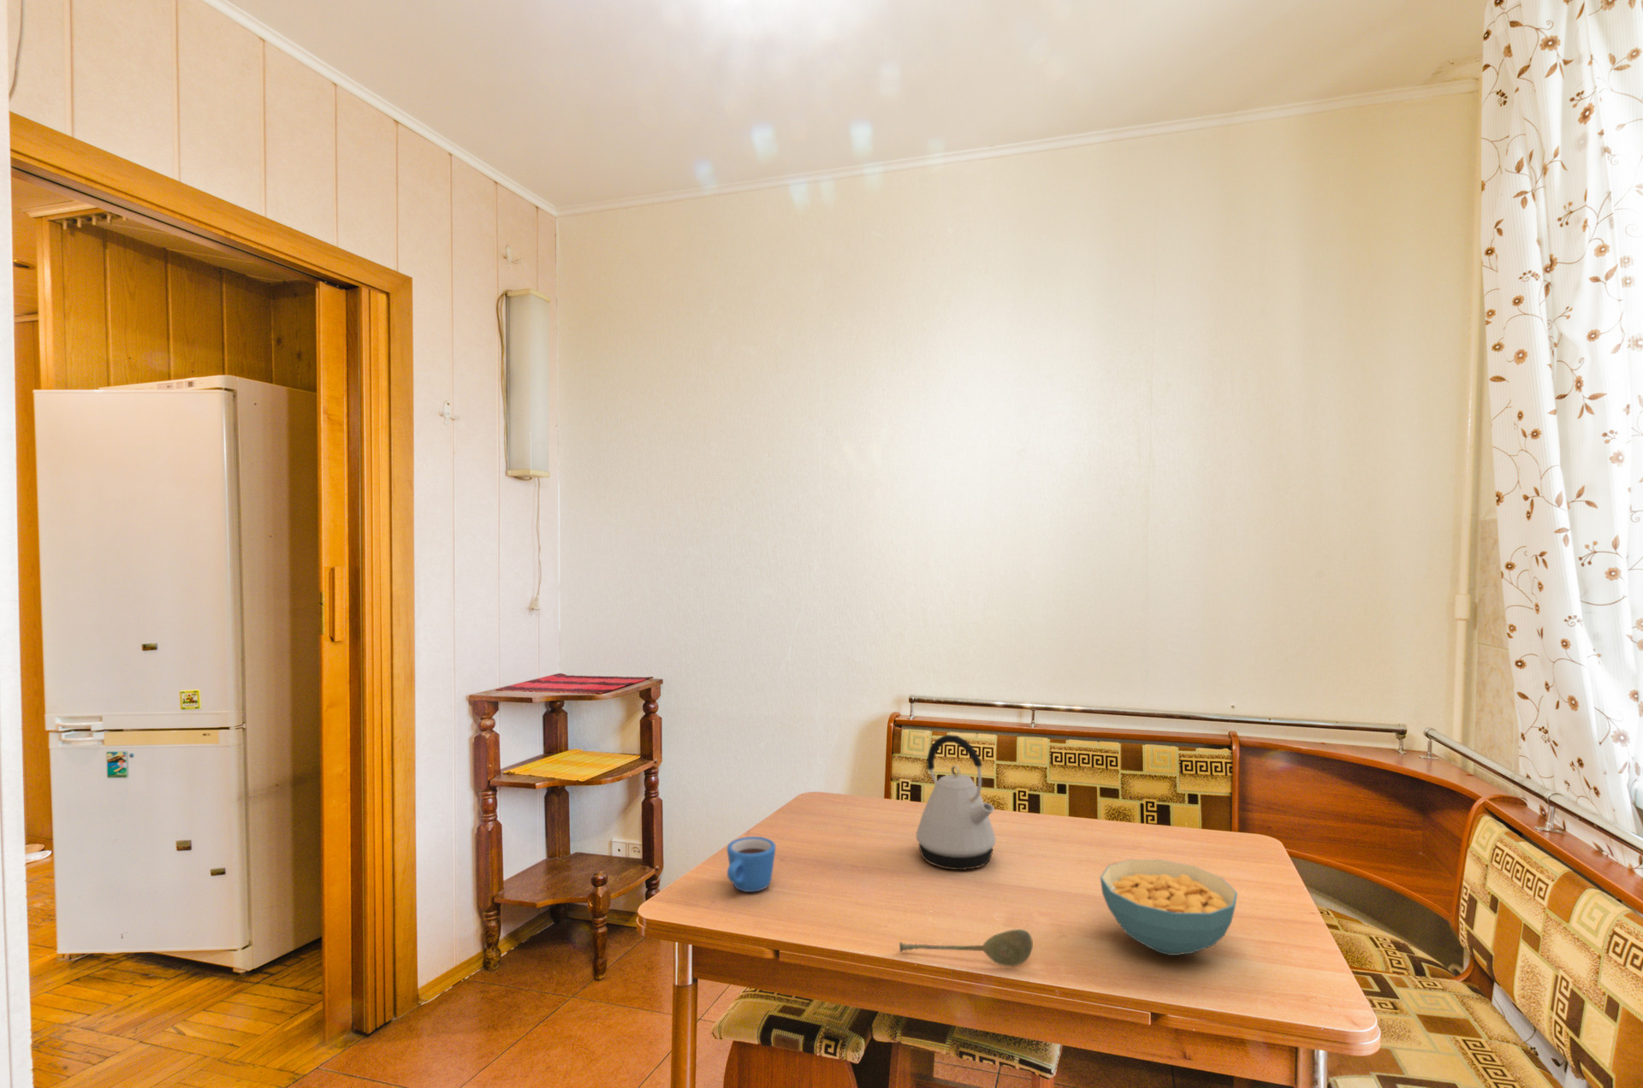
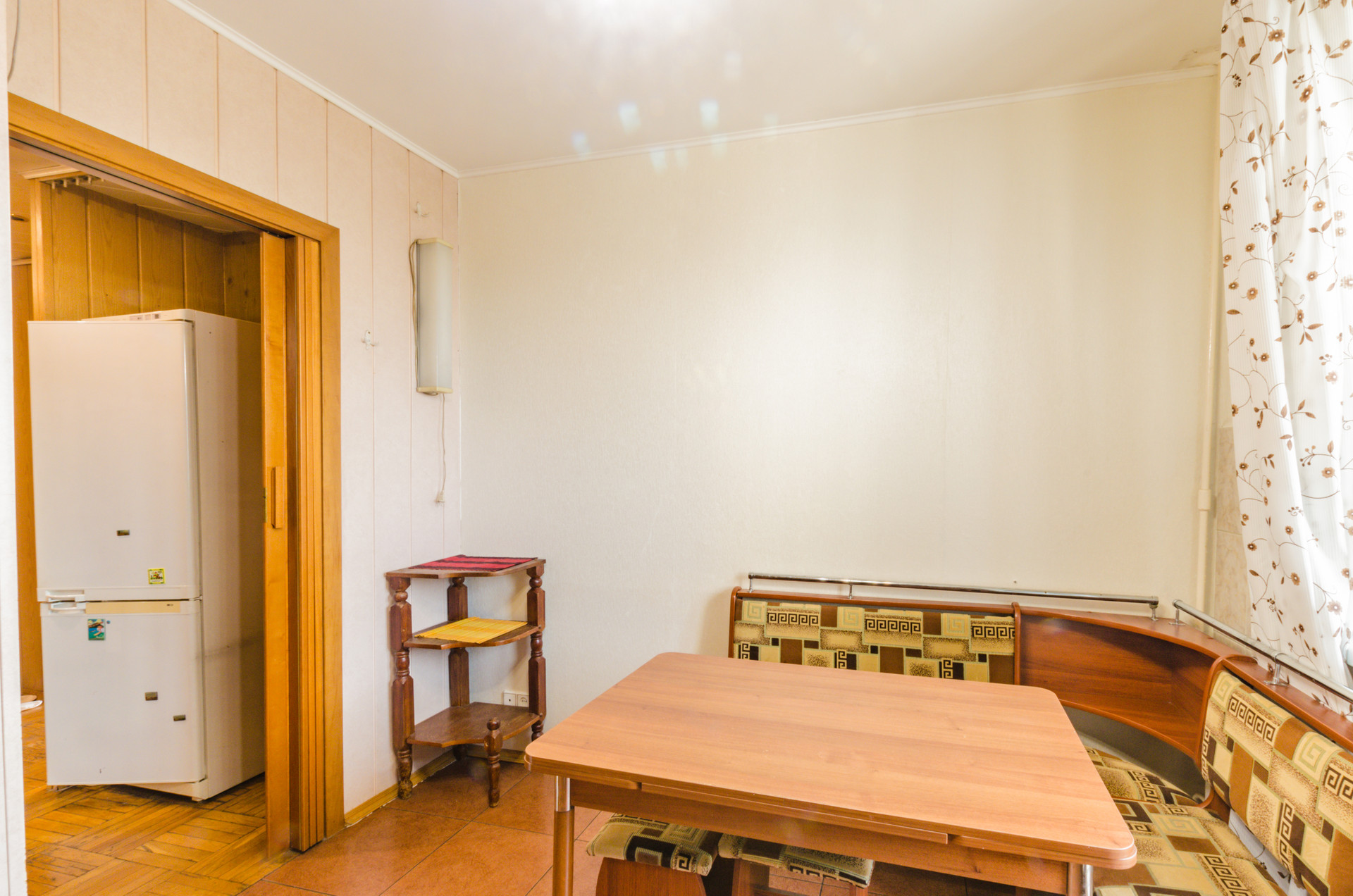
- cereal bowl (1166, 914)
- mug (747, 868)
- kettle (957, 798)
- soupspoon (964, 946)
